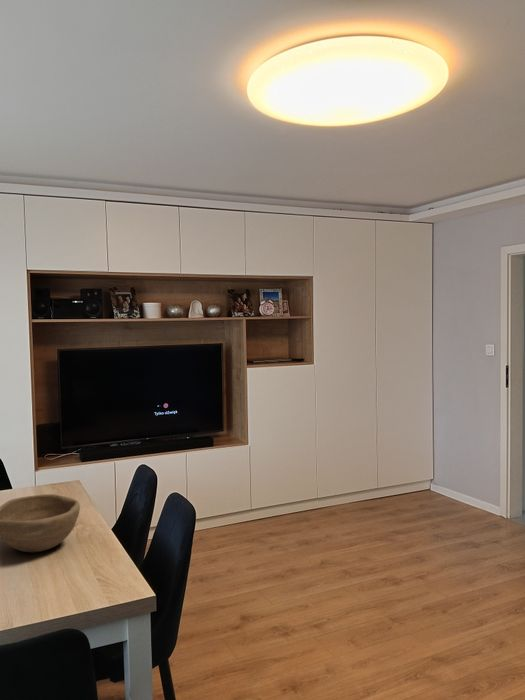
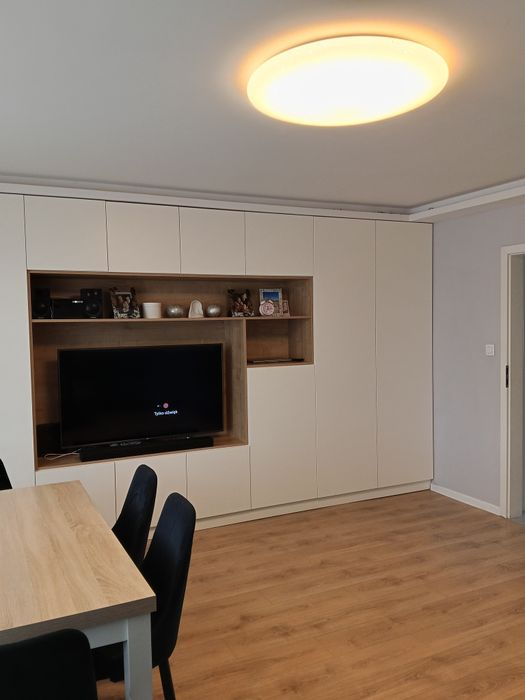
- bowl (37, 525)
